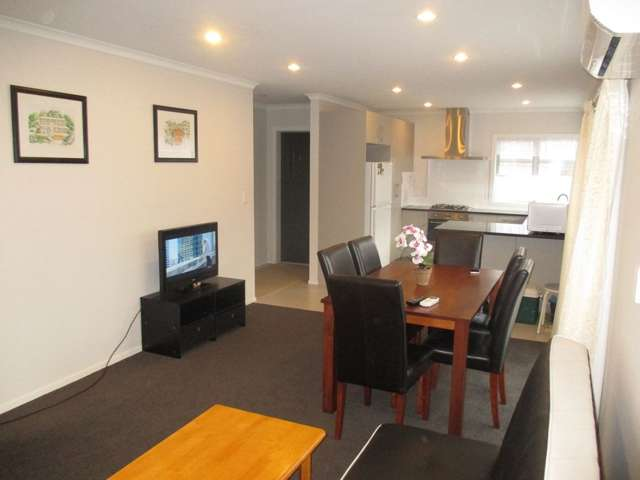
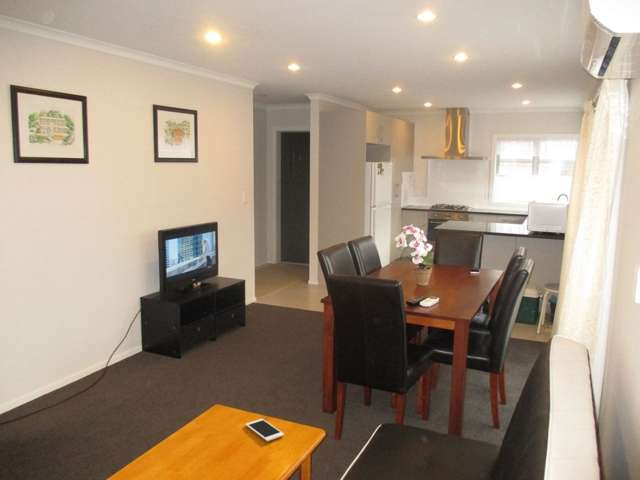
+ cell phone (264, 429)
